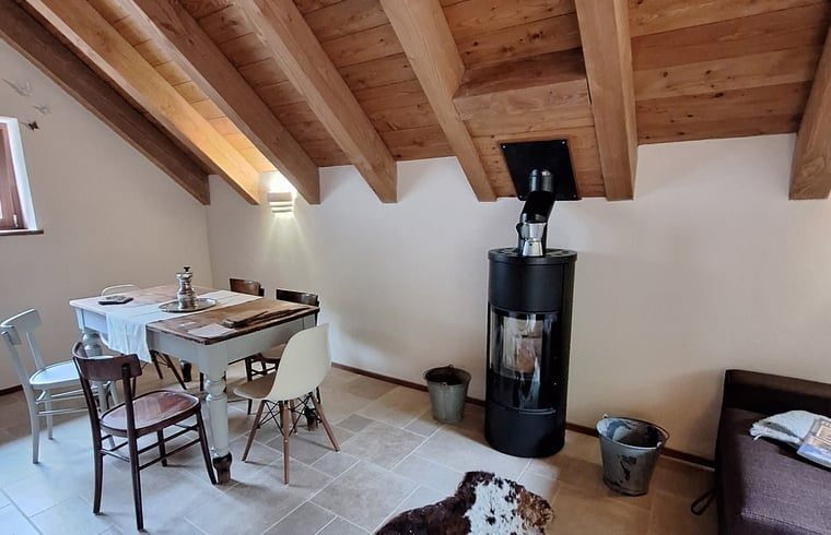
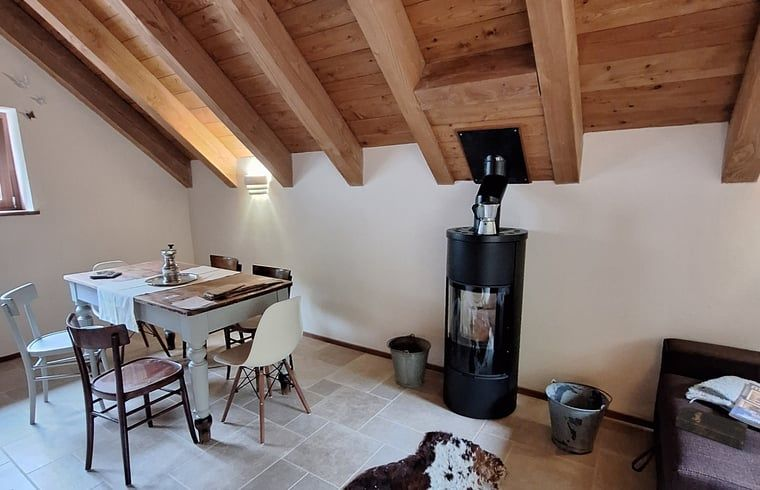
+ hardback book (710, 426)
